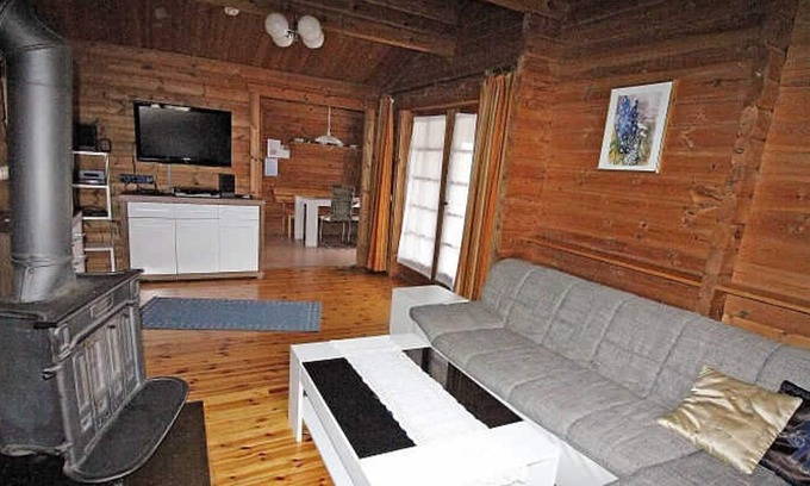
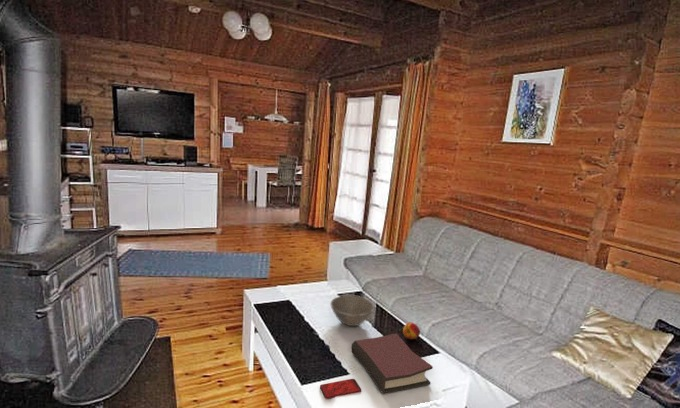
+ fruit (411, 330)
+ hardback book (389, 360)
+ smartphone (340, 388)
+ bowl (351, 313)
